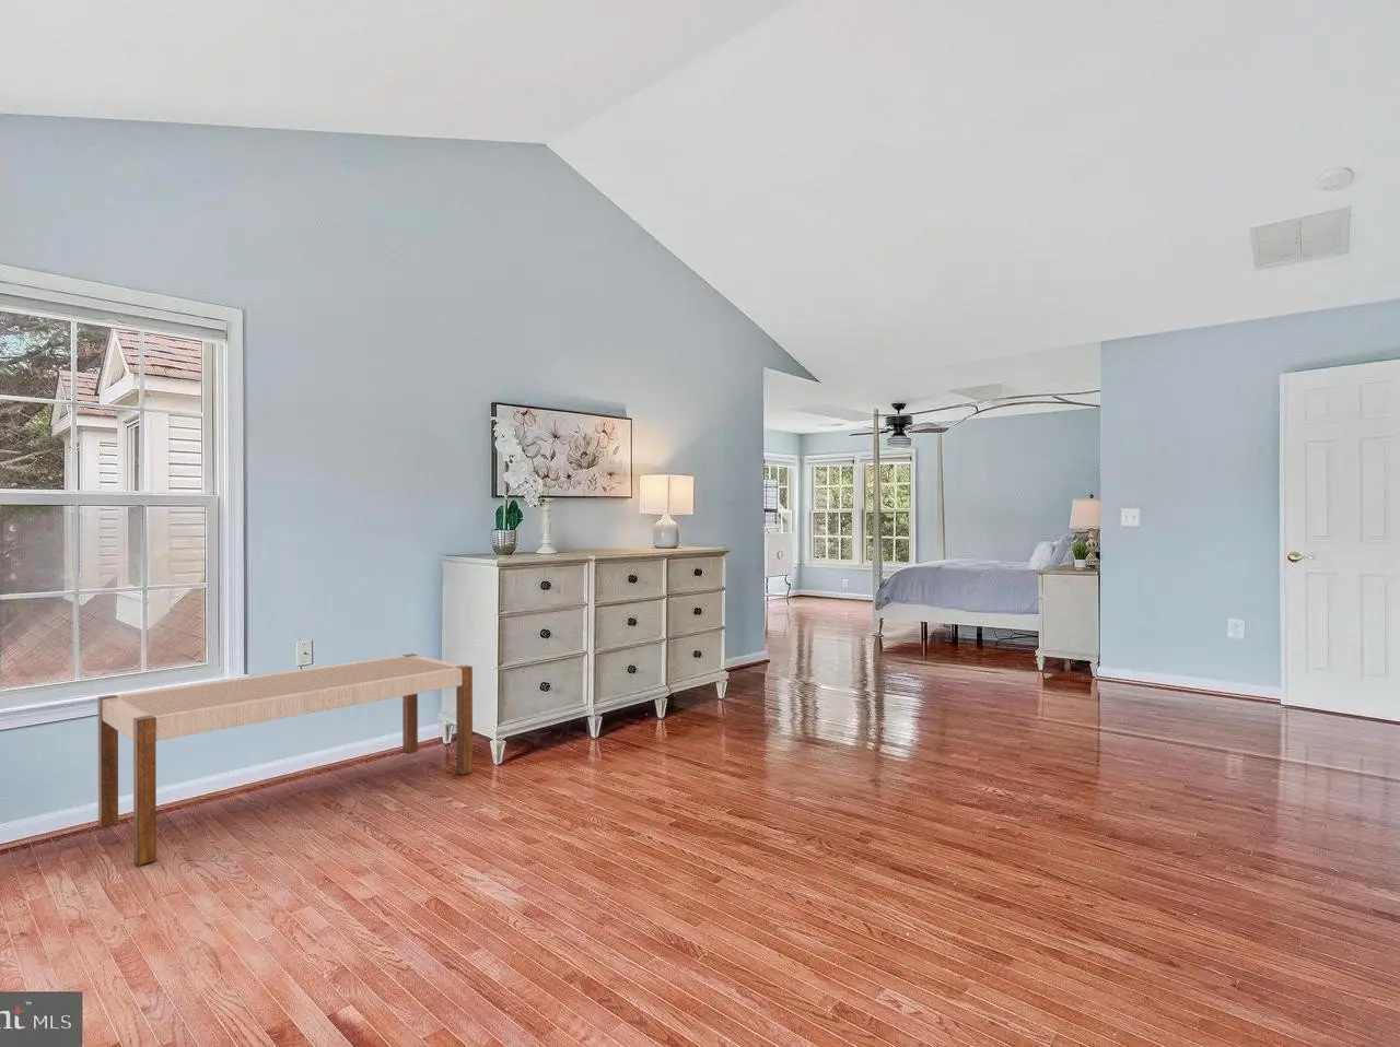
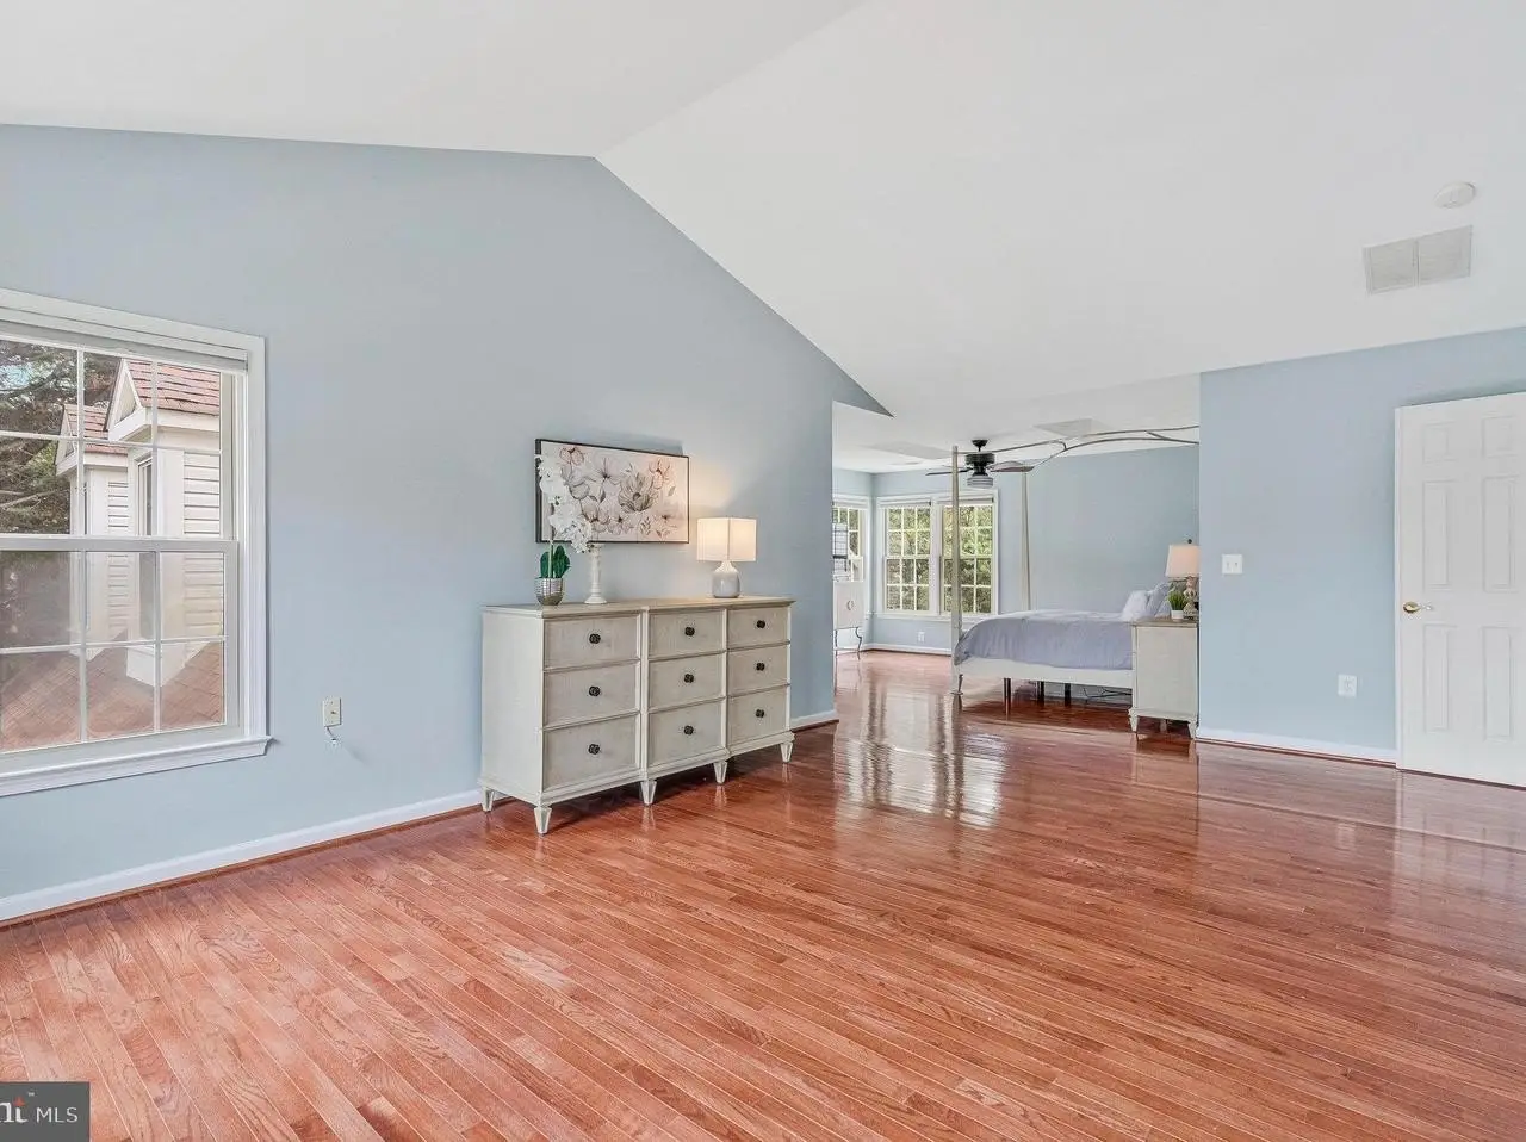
- bench (296, 715)
